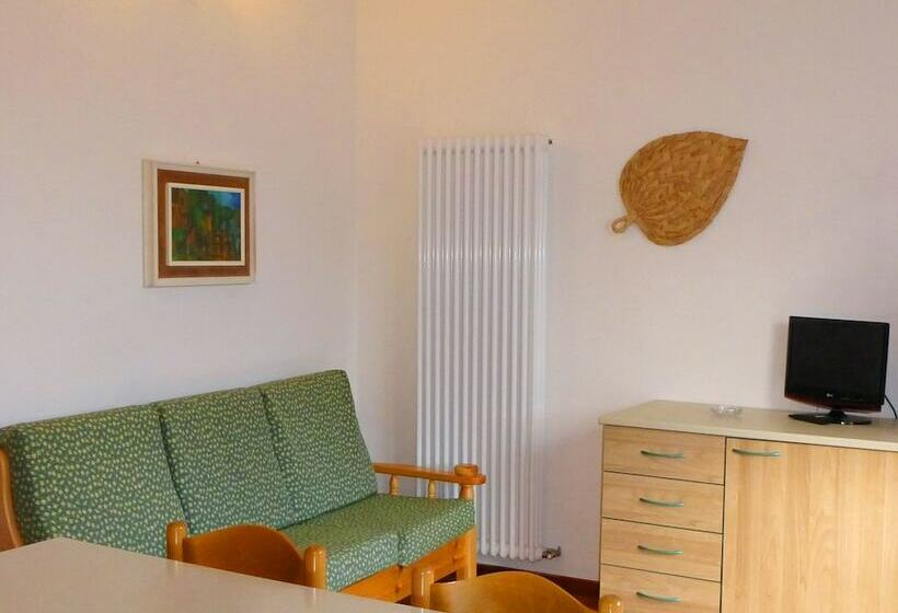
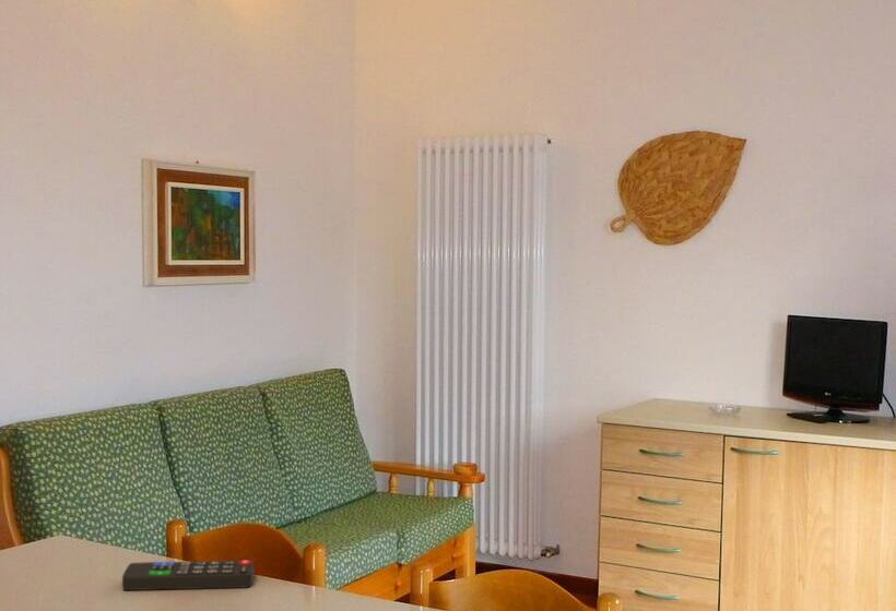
+ remote control (189, 574)
